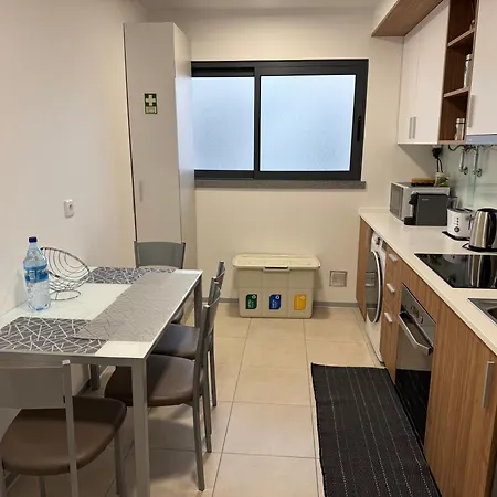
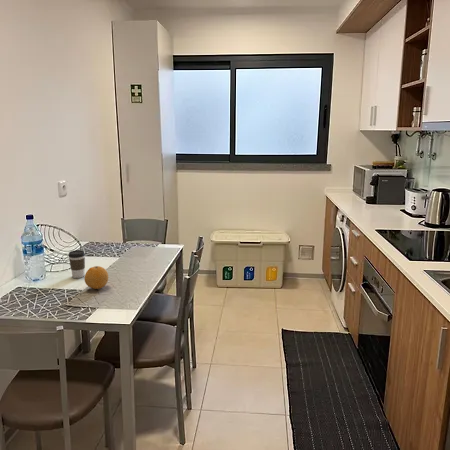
+ coffee cup (77, 264)
+ fruit (96, 277)
